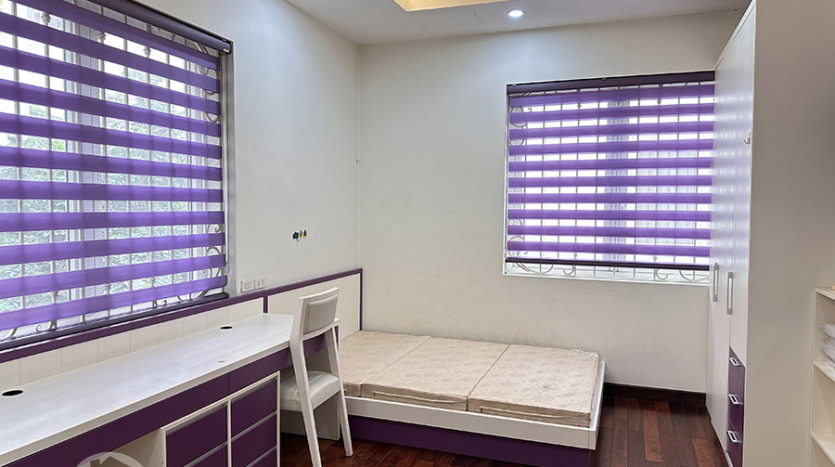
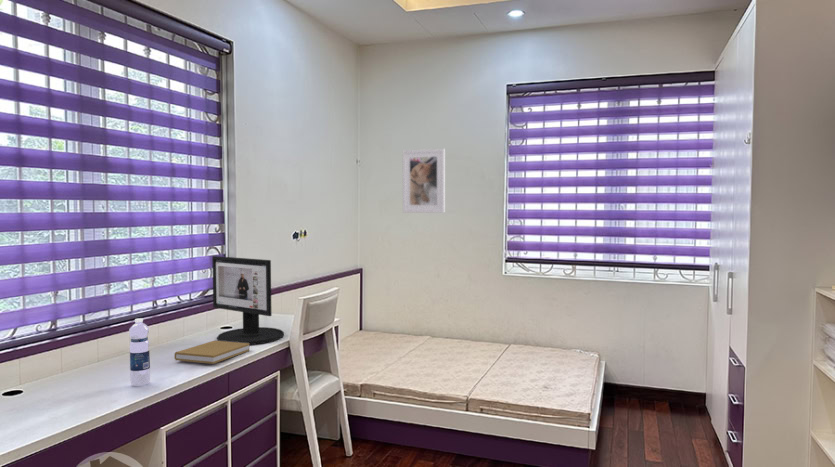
+ water bottle (139, 351)
+ computer monitor (246, 297)
+ book (213, 351)
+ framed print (423, 181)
